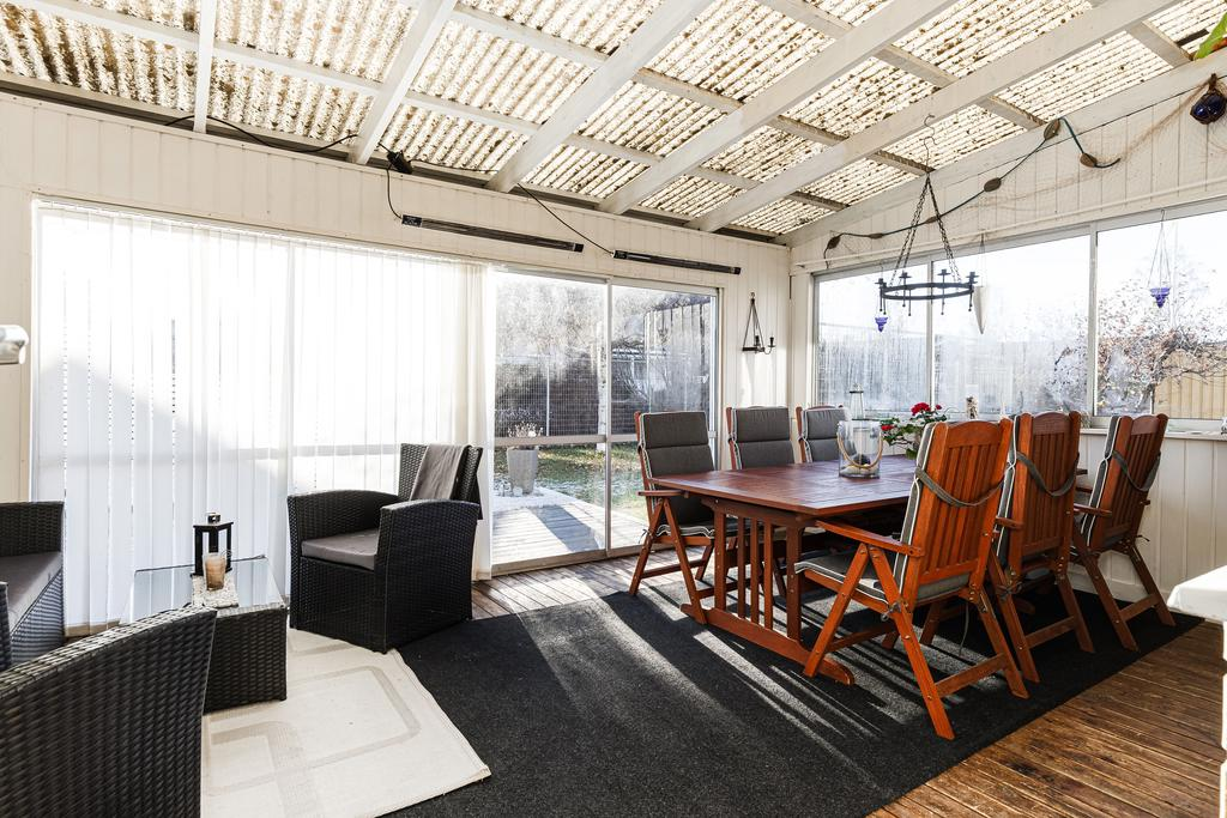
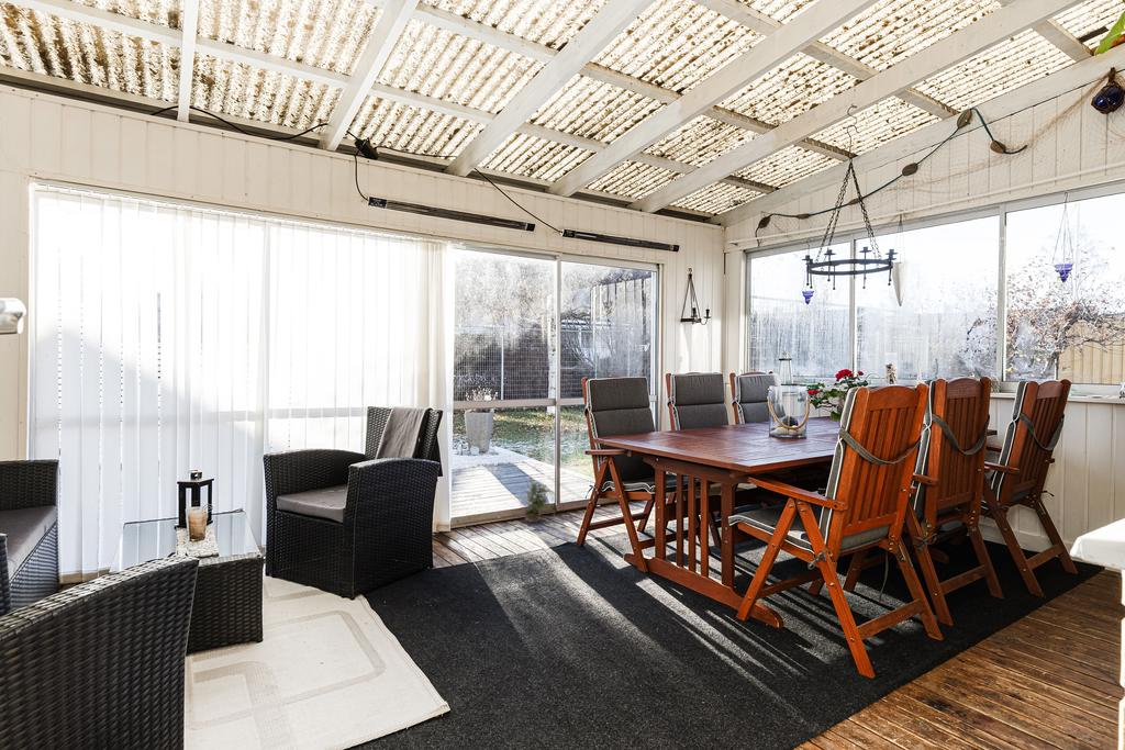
+ potted plant (535, 497)
